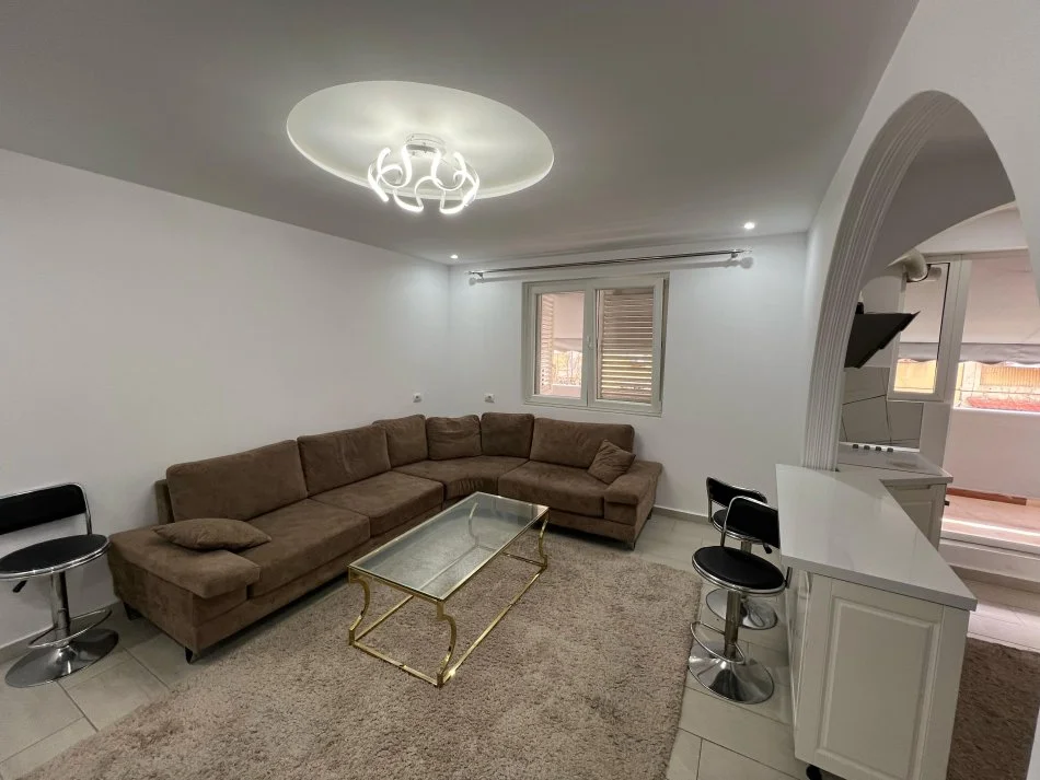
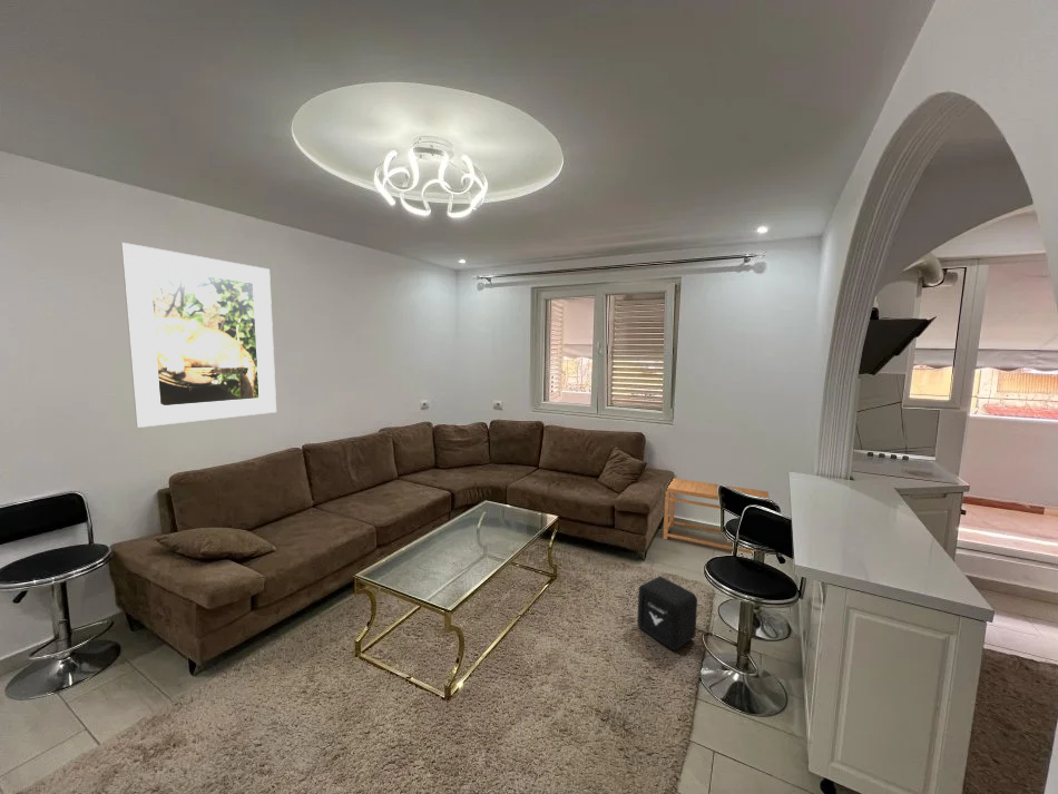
+ side table (717, 508)
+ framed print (209, 340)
+ air purifier (665, 611)
